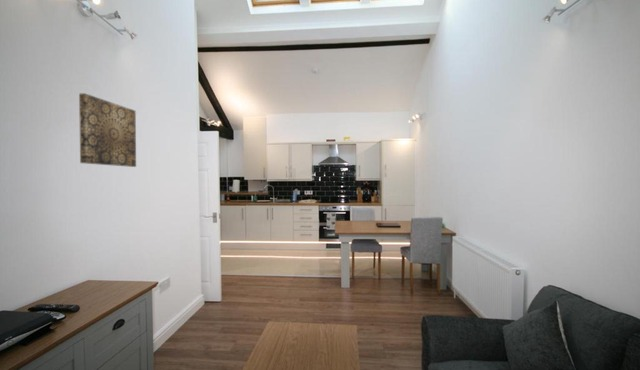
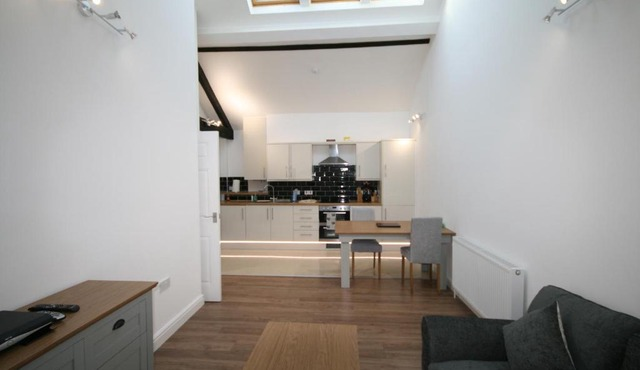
- wall art (110, 134)
